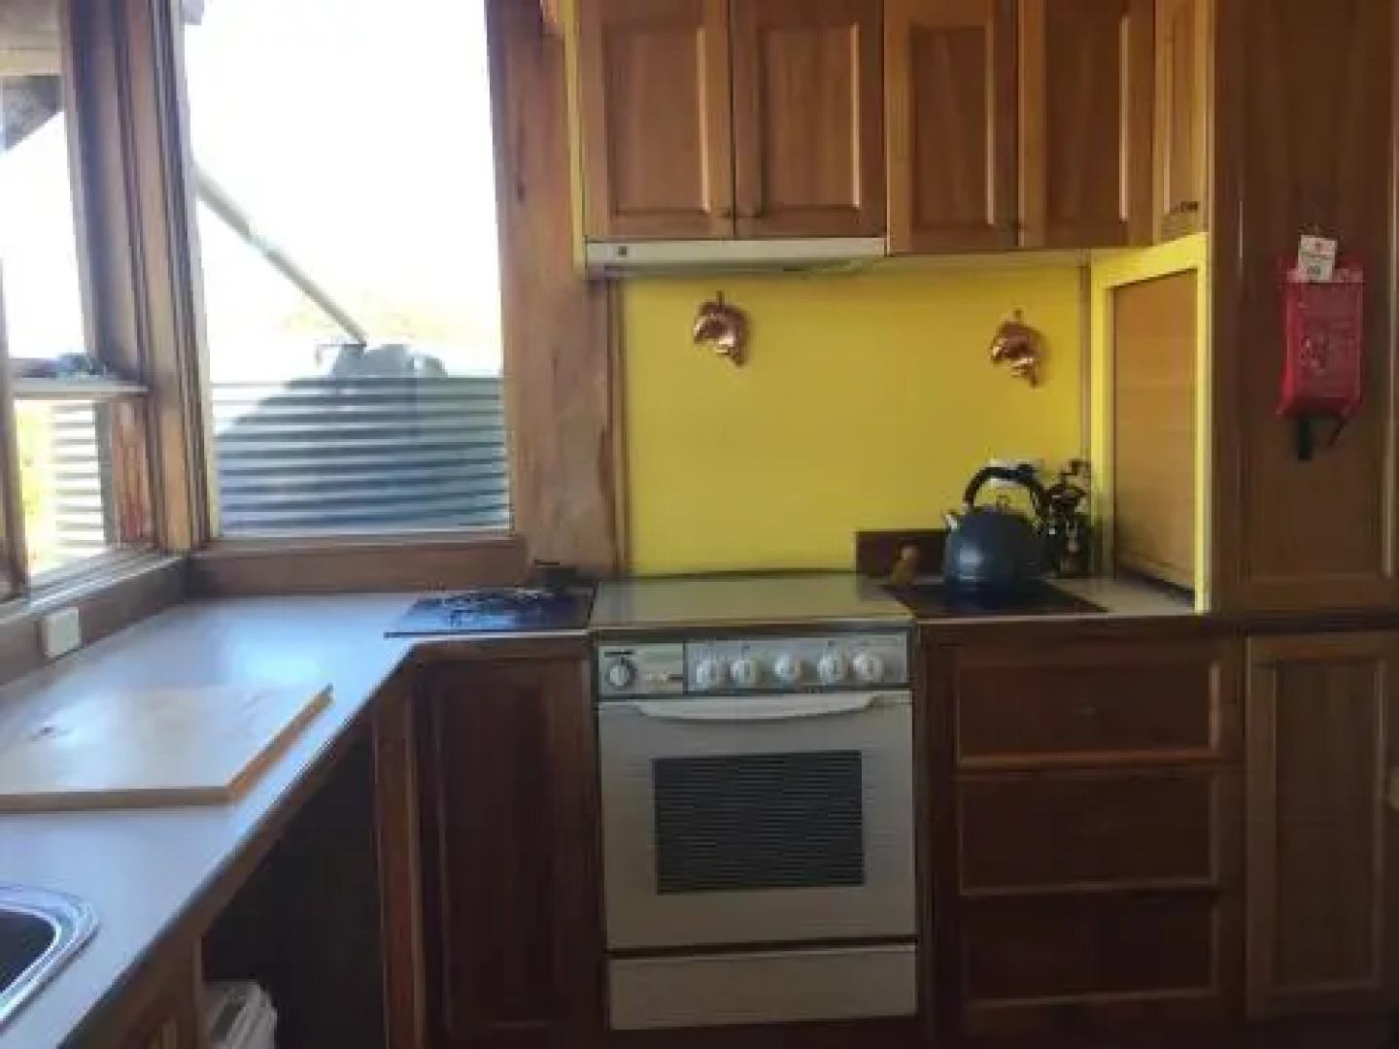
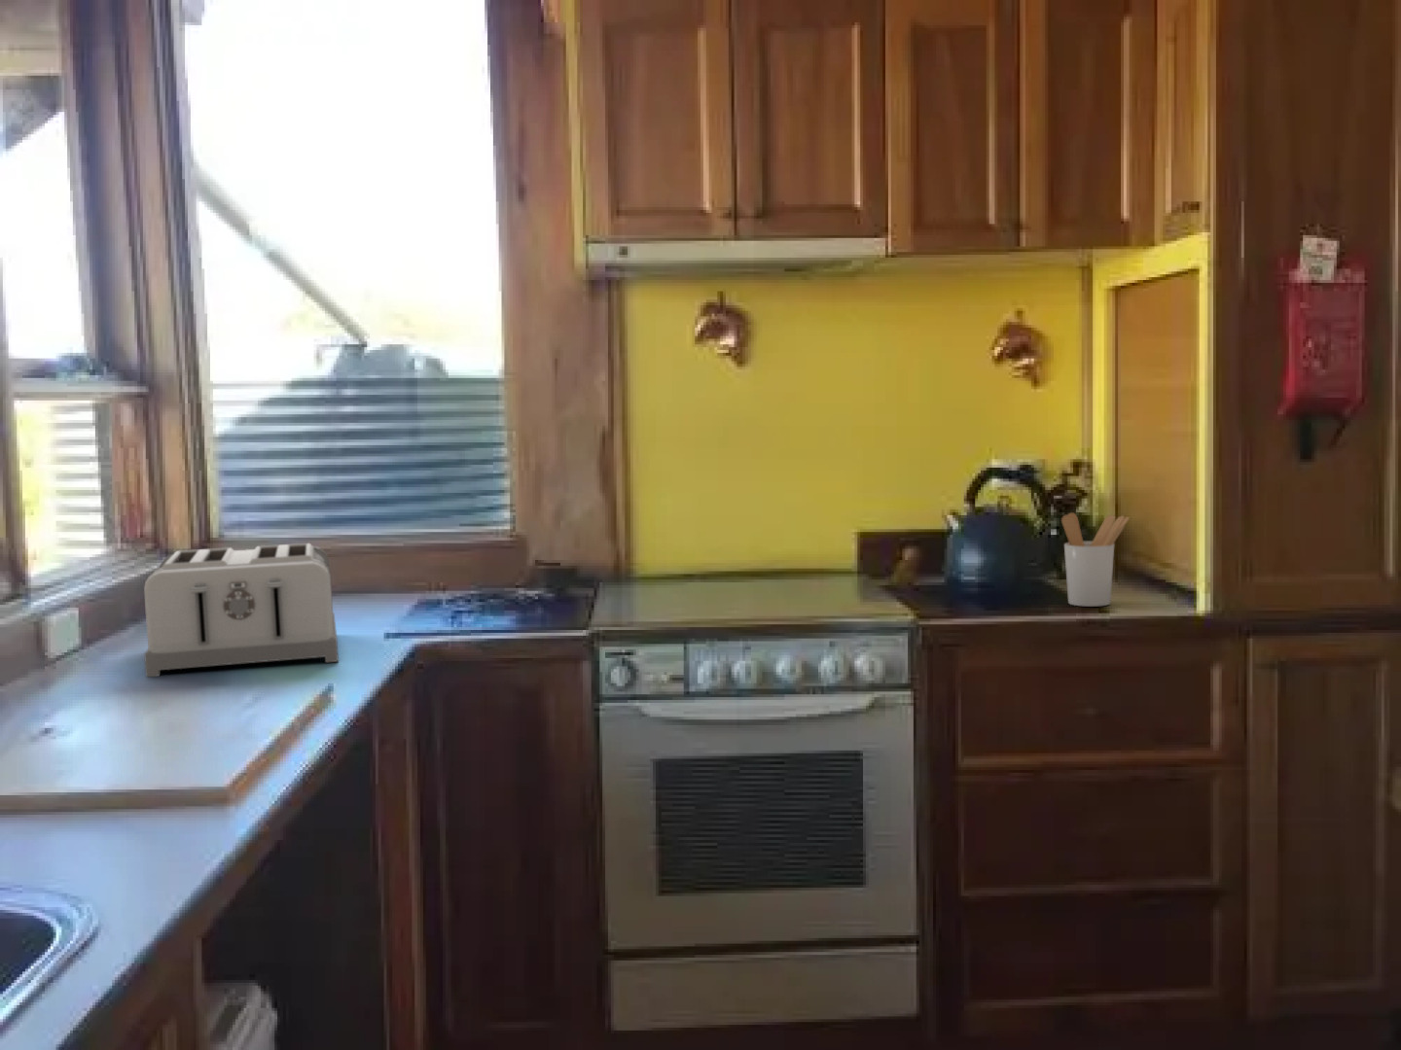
+ utensil holder (1098, 557)
+ toaster (244, 603)
